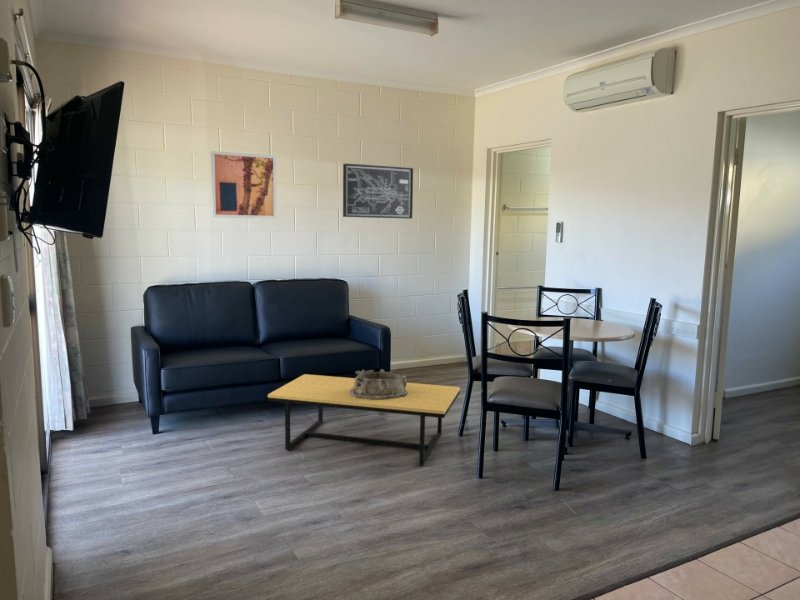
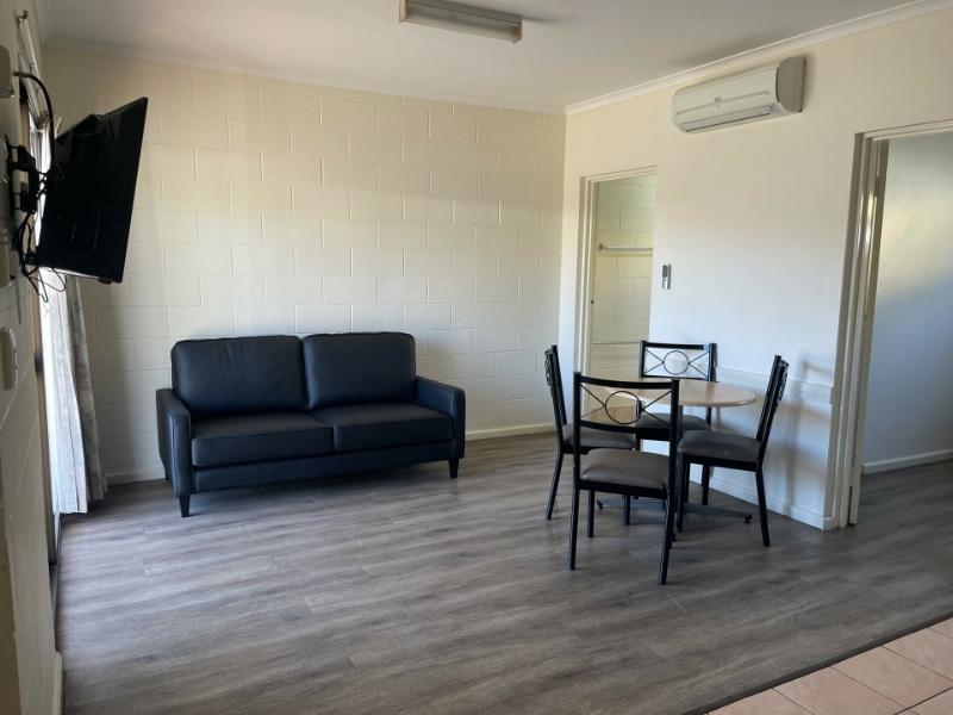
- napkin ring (377, 382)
- coffee table (366, 410)
- wall art (244, 186)
- wall art (378, 192)
